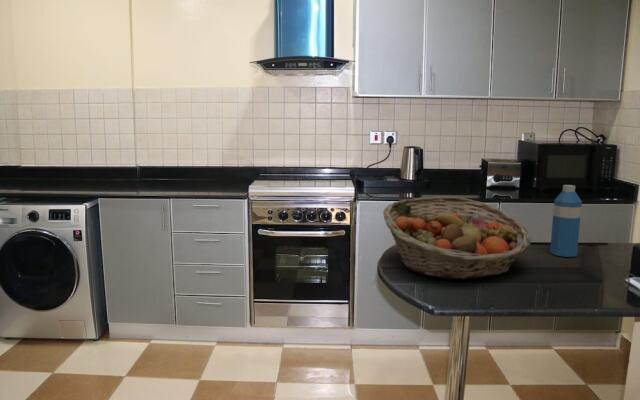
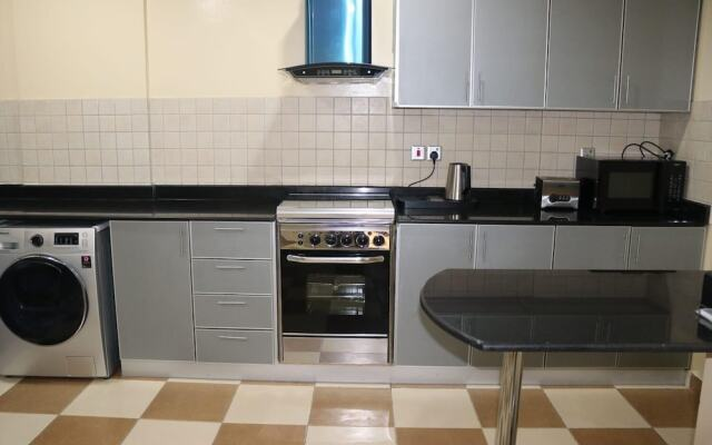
- water bottle (566, 220)
- fruit basket (455, 235)
